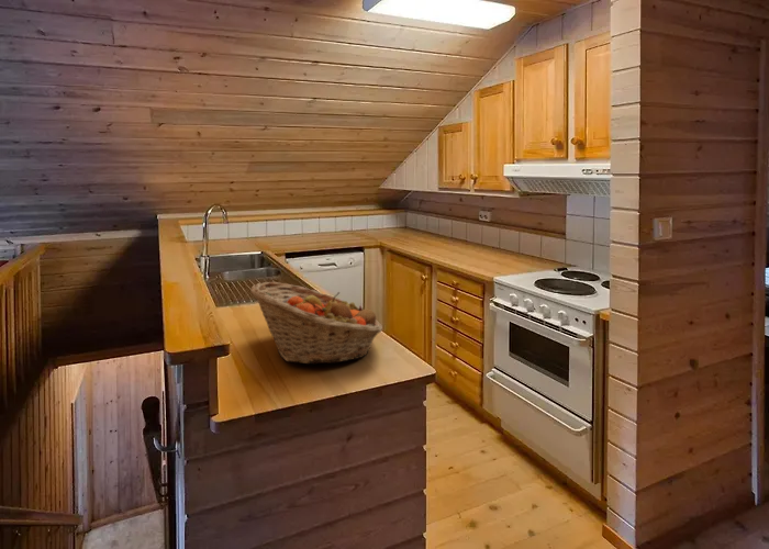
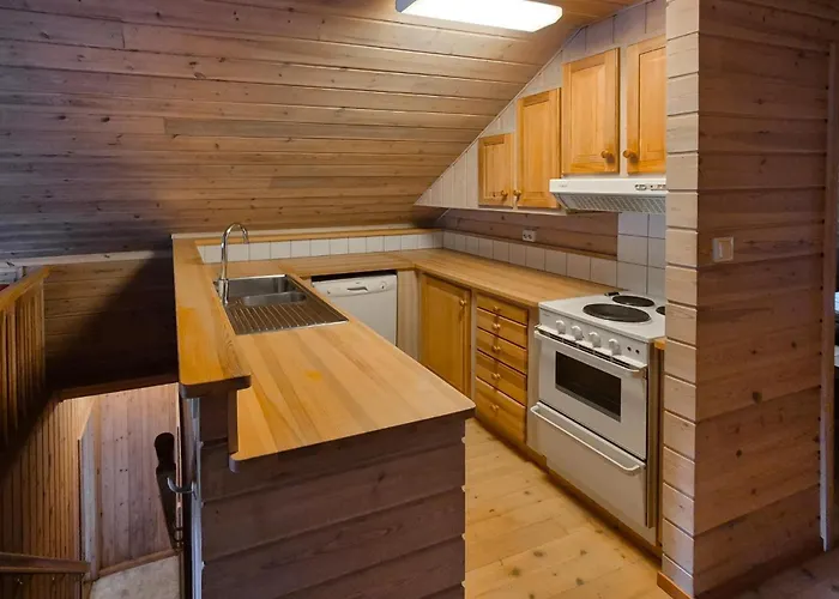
- fruit basket (317, 317)
